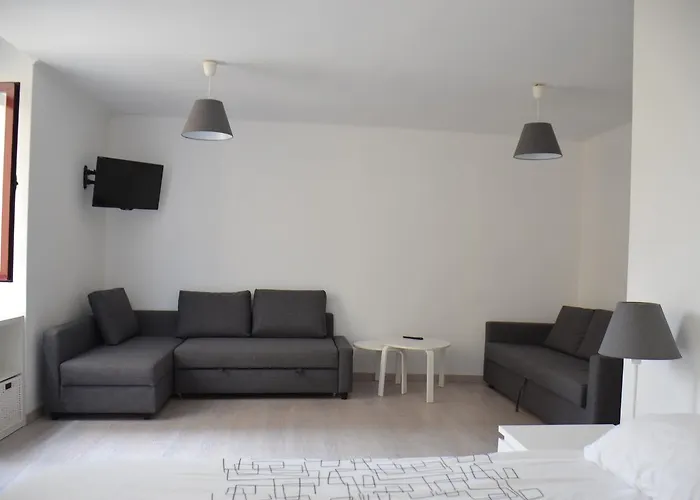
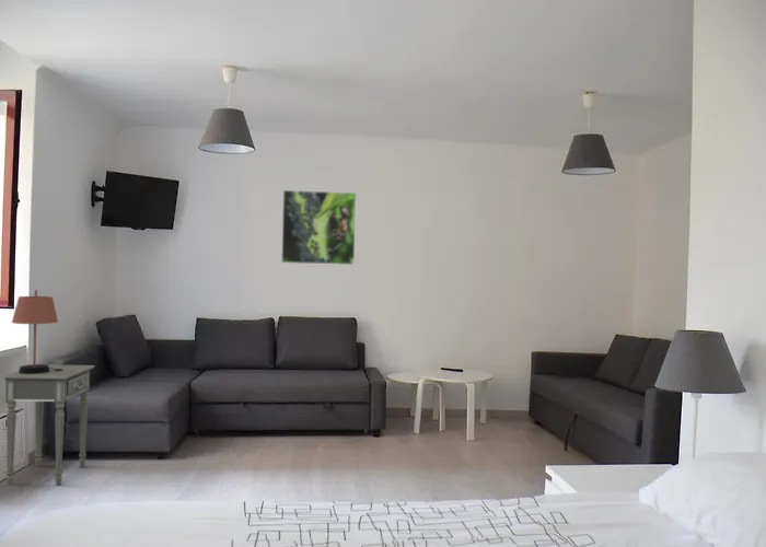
+ table lamp (35, 330)
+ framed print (318, 228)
+ side table (55, 422)
